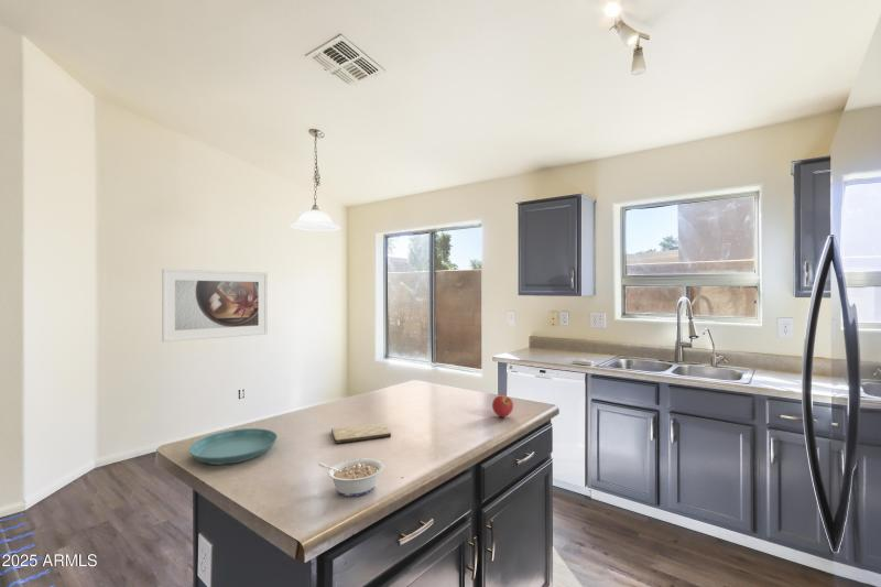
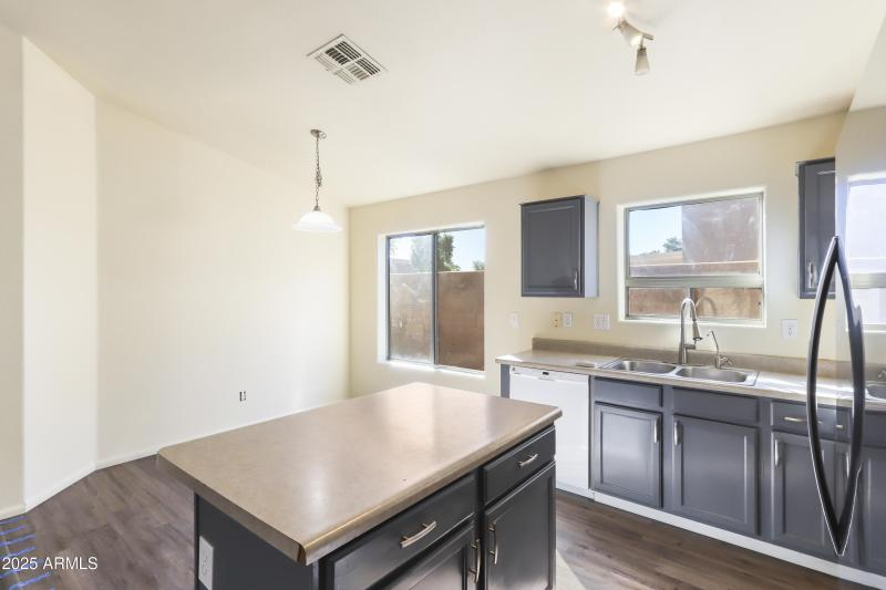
- cutting board (360, 432)
- saucer (235, 446)
- legume (354, 477)
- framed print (219, 304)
- fruit (502, 405)
